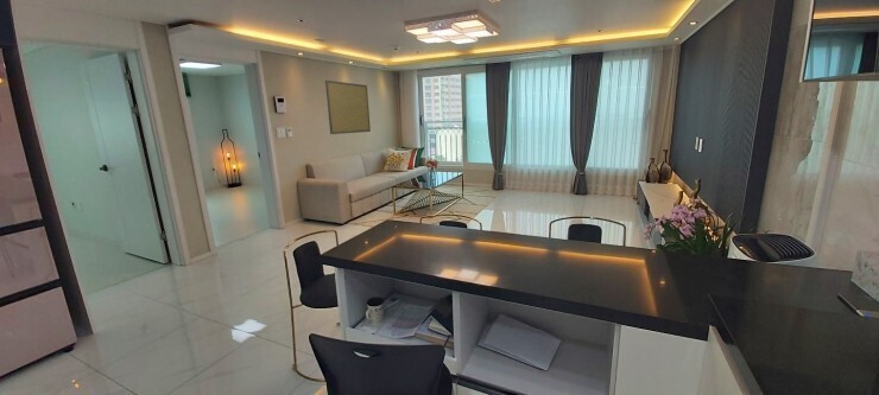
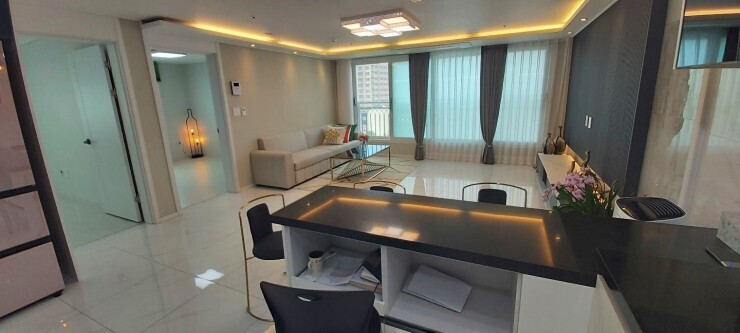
- wall art (349, 108)
